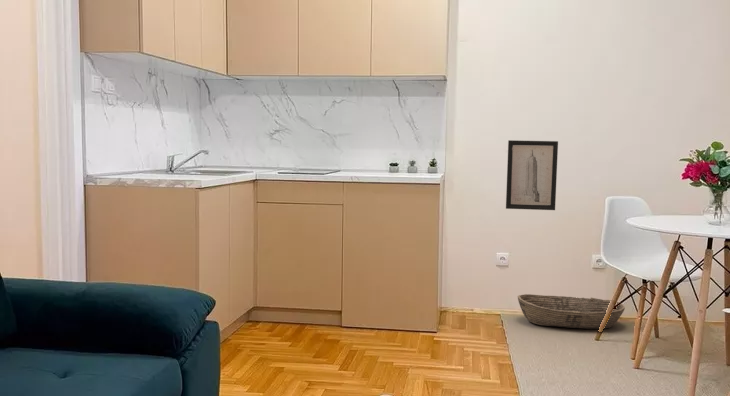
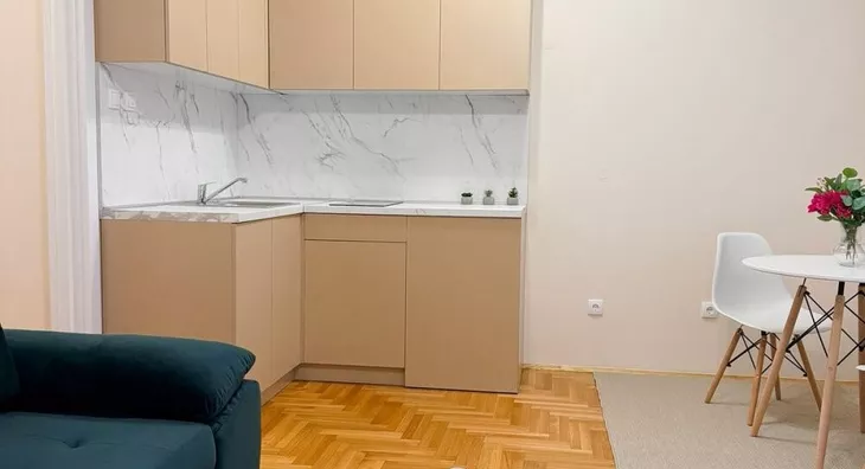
- wall art (531, 175)
- basket (569, 311)
